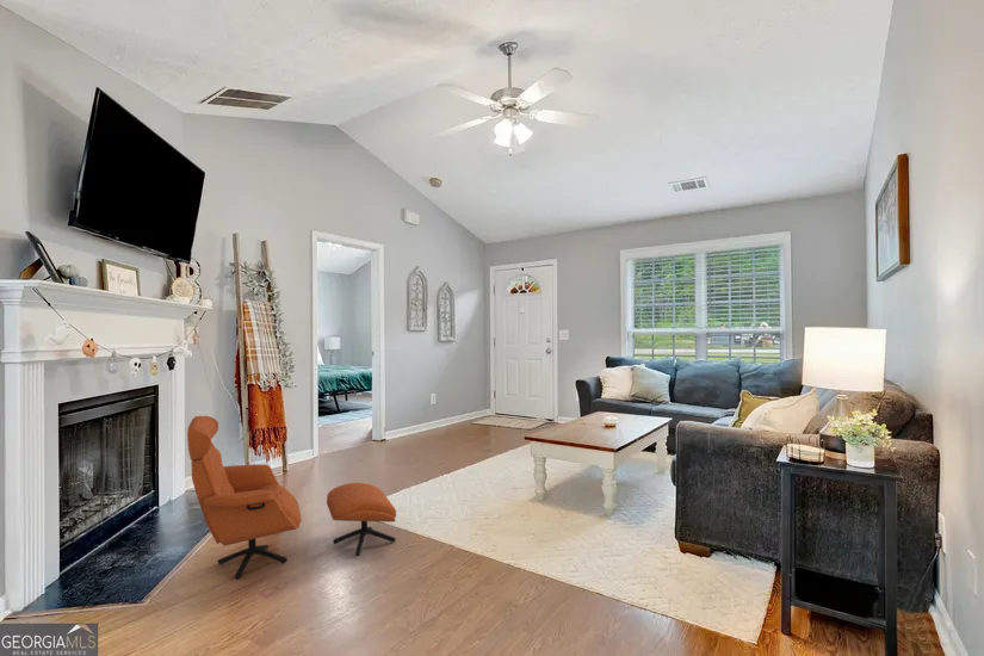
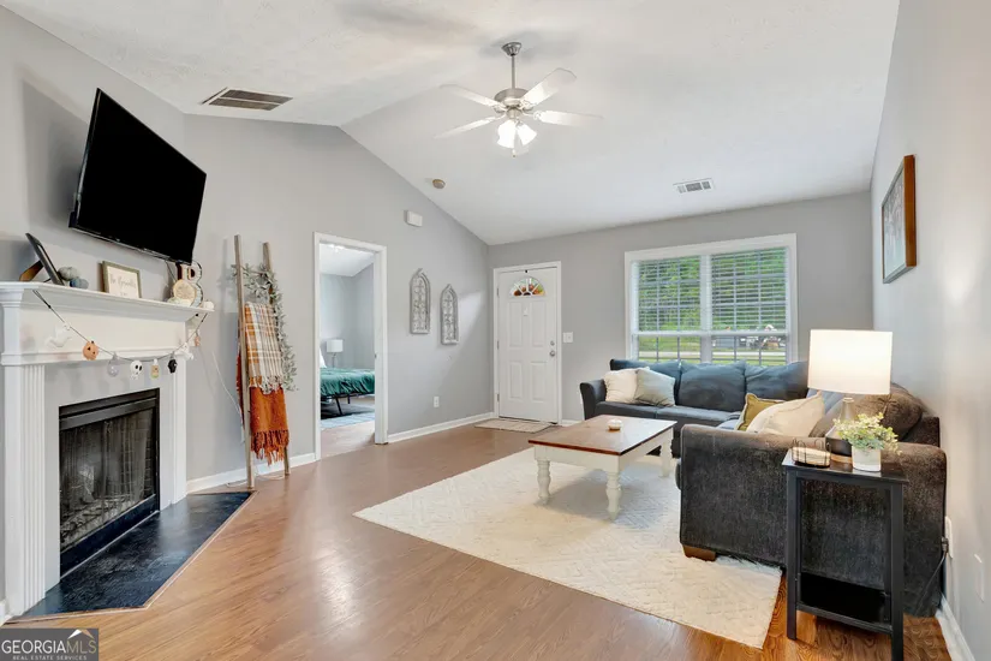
- armchair (290, 493)
